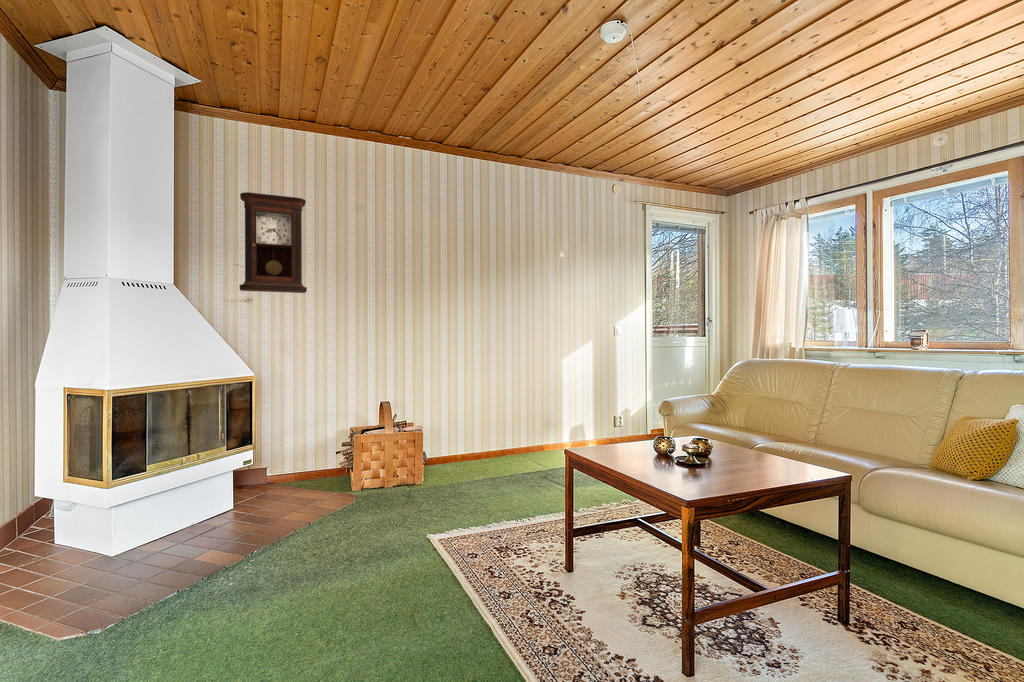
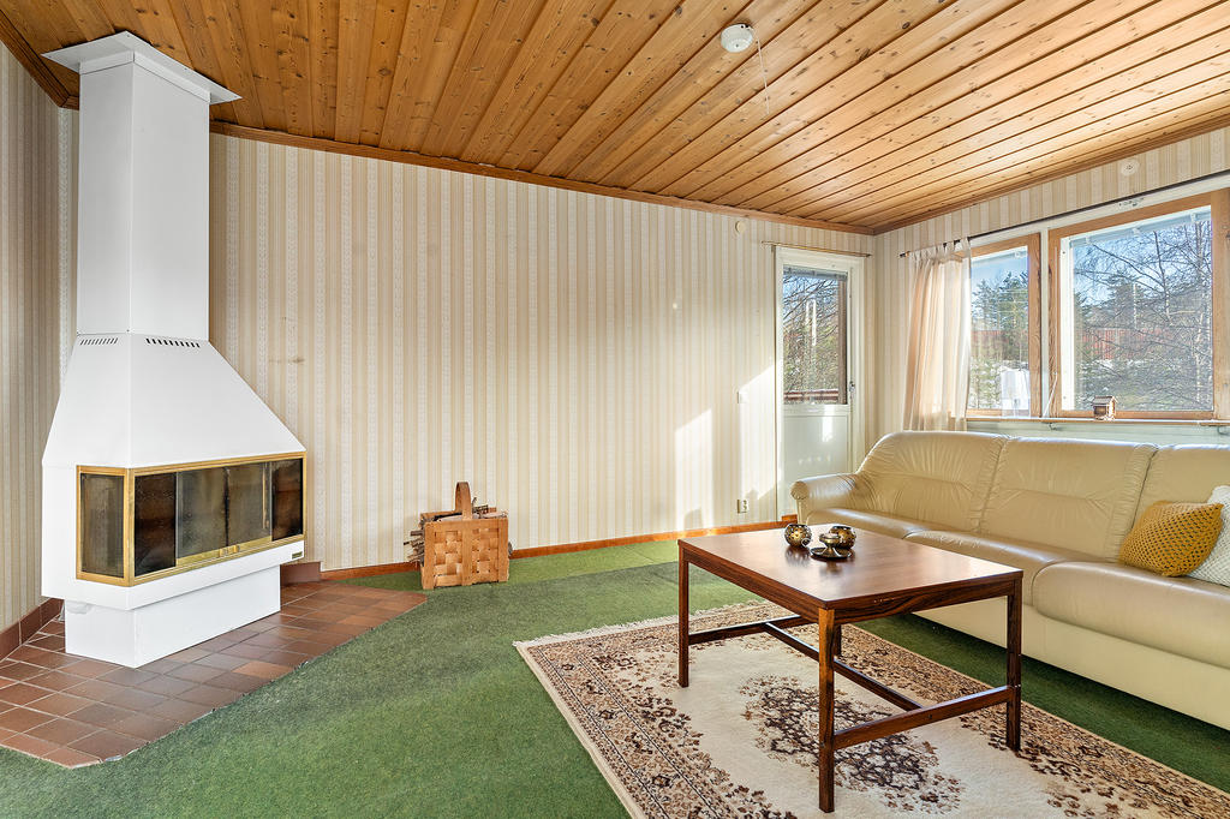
- pendulum clock (273, 244)
